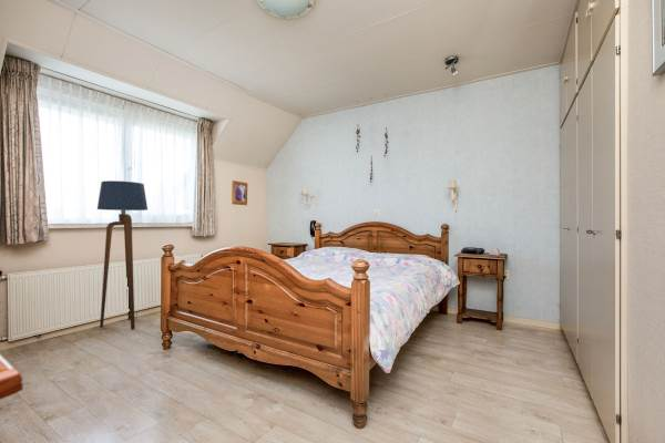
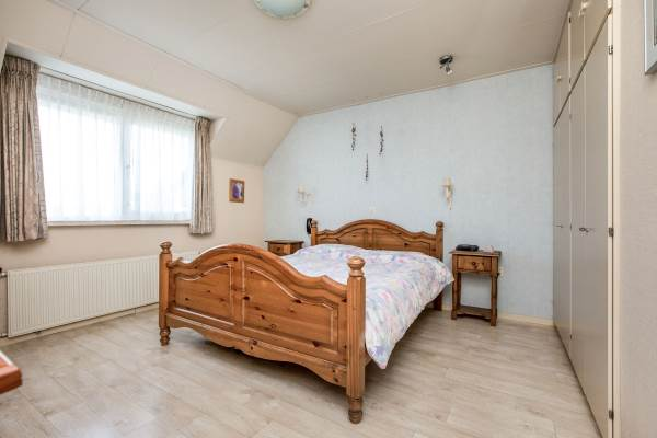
- floor lamp (125, 254)
